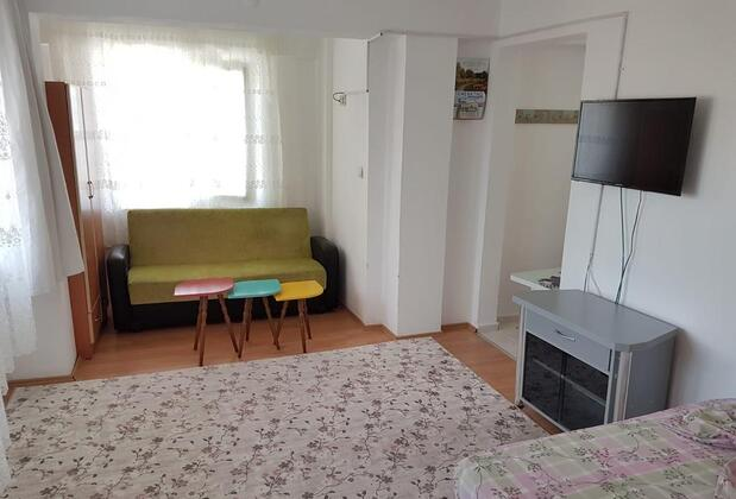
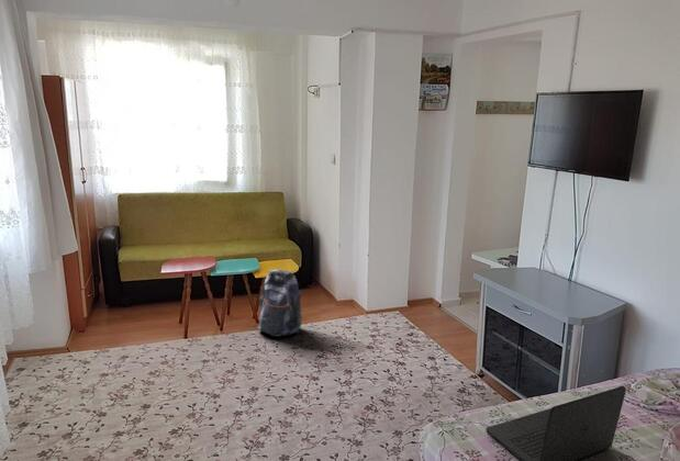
+ laptop (553, 409)
+ backpack (279, 300)
